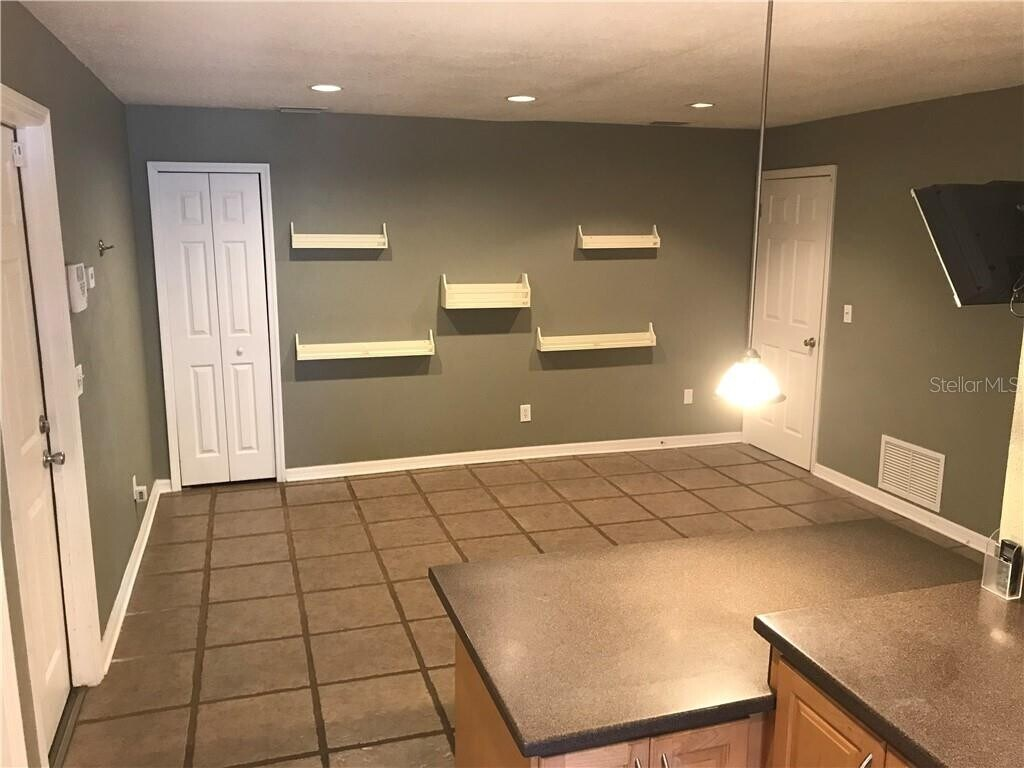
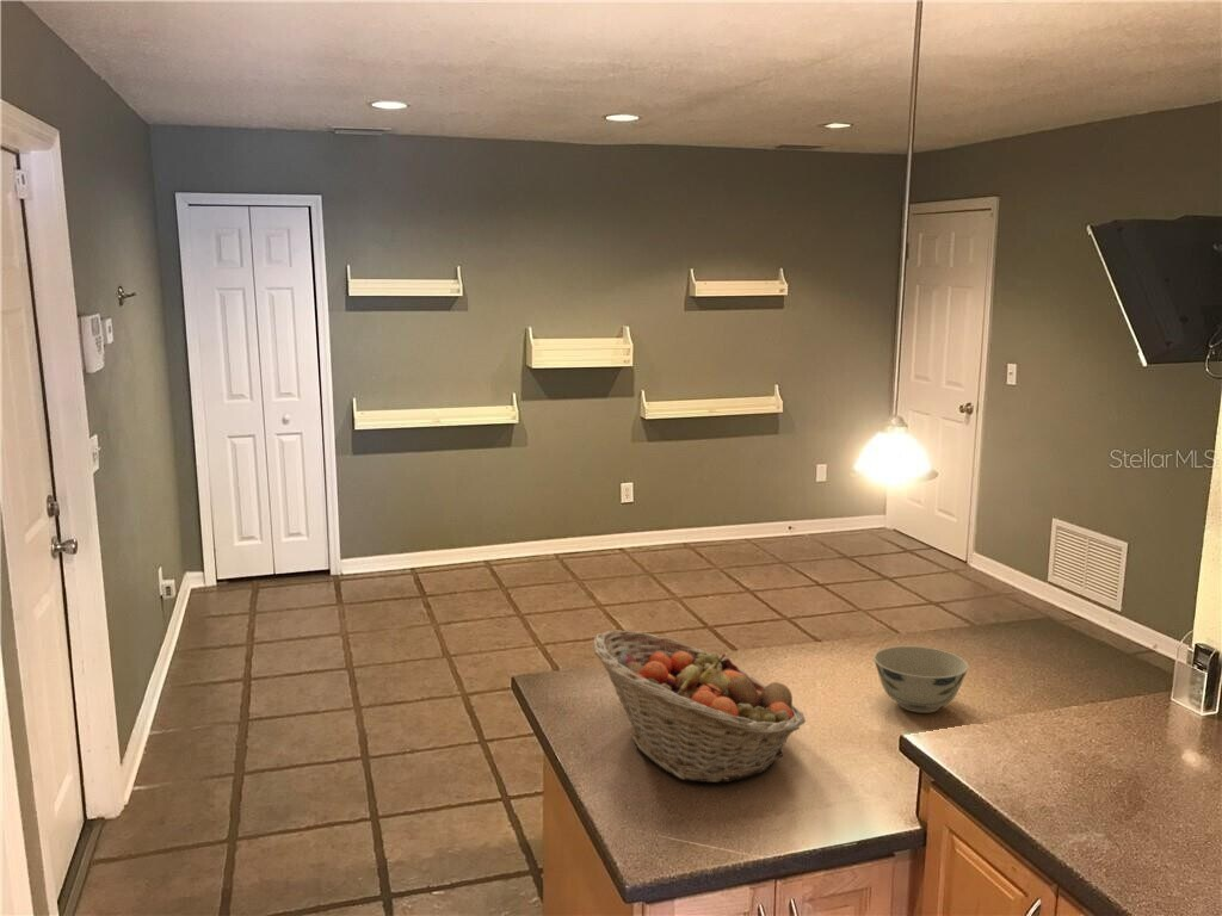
+ fruit basket (693, 695)
+ bowl (919, 682)
